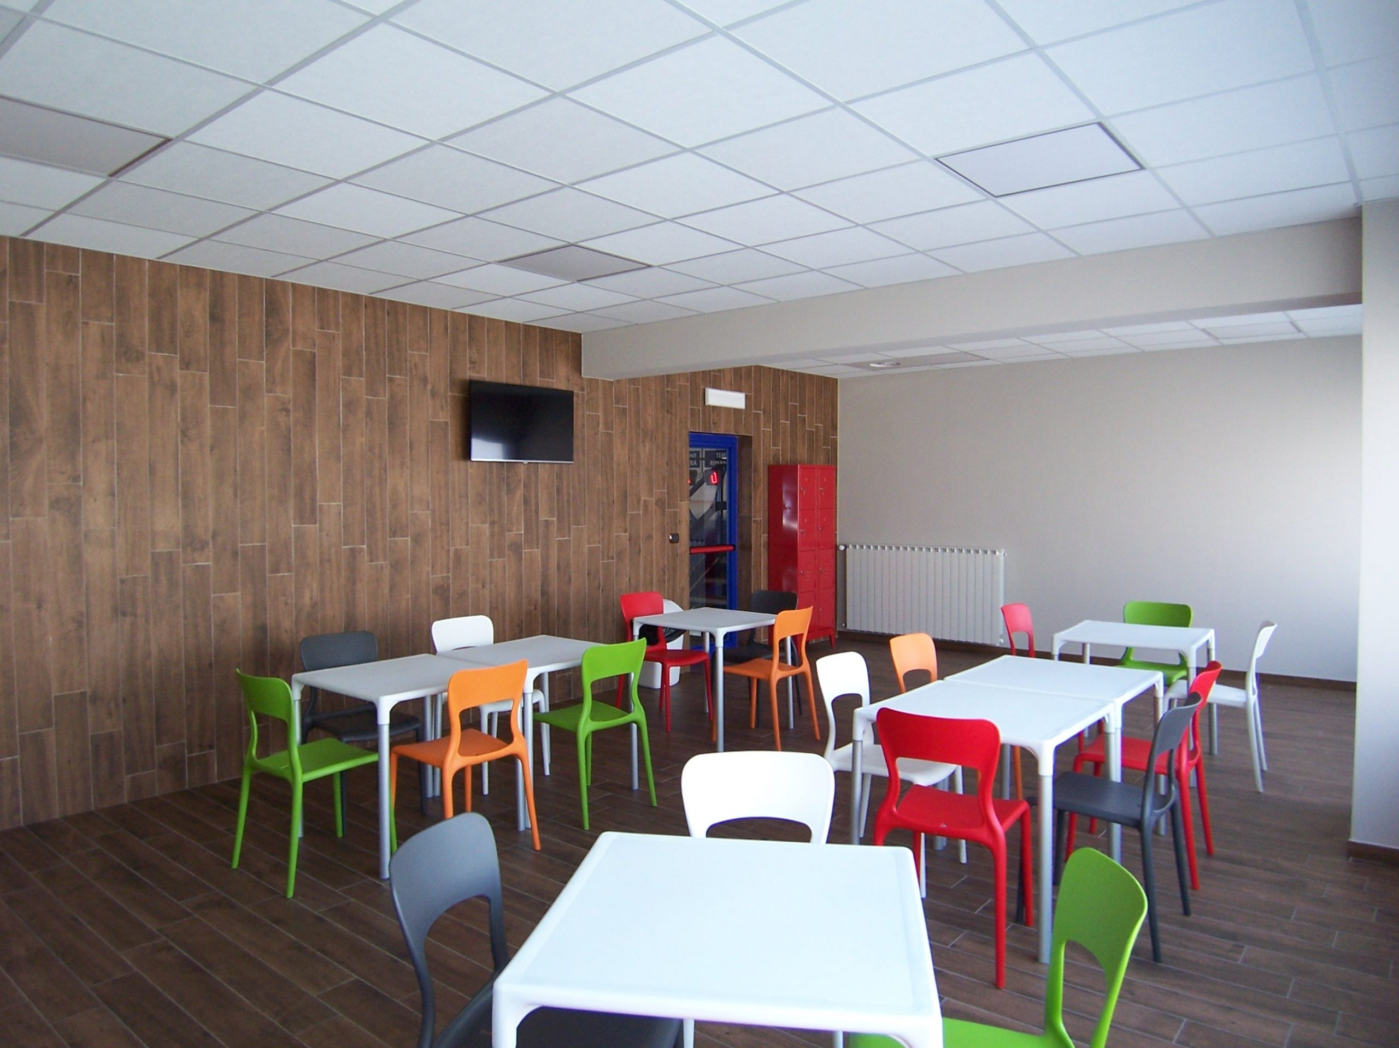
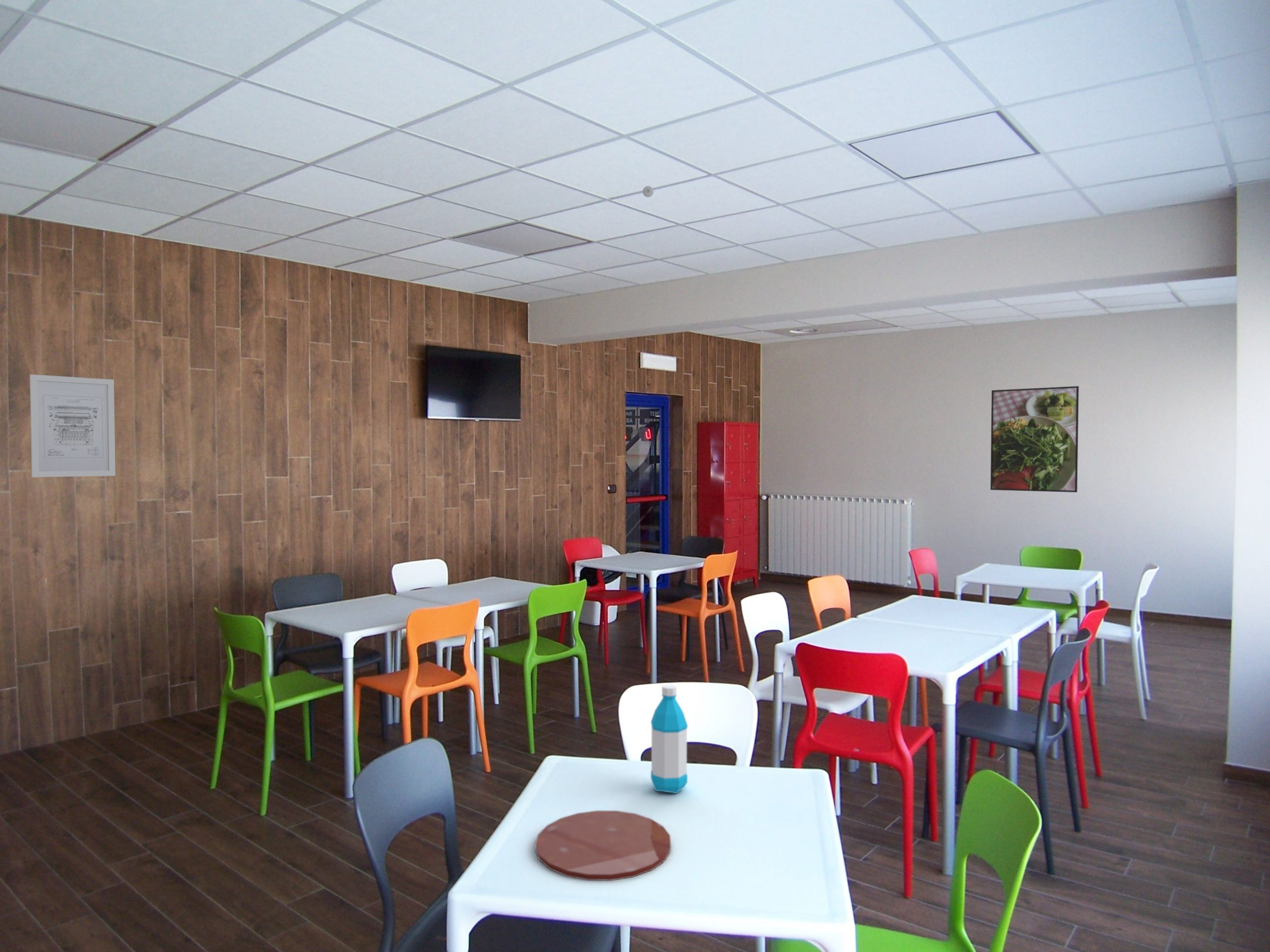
+ plate (603, 842)
+ water bottle (669, 737)
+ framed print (1033, 439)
+ smoke detector (648, 192)
+ wall art (74, 426)
